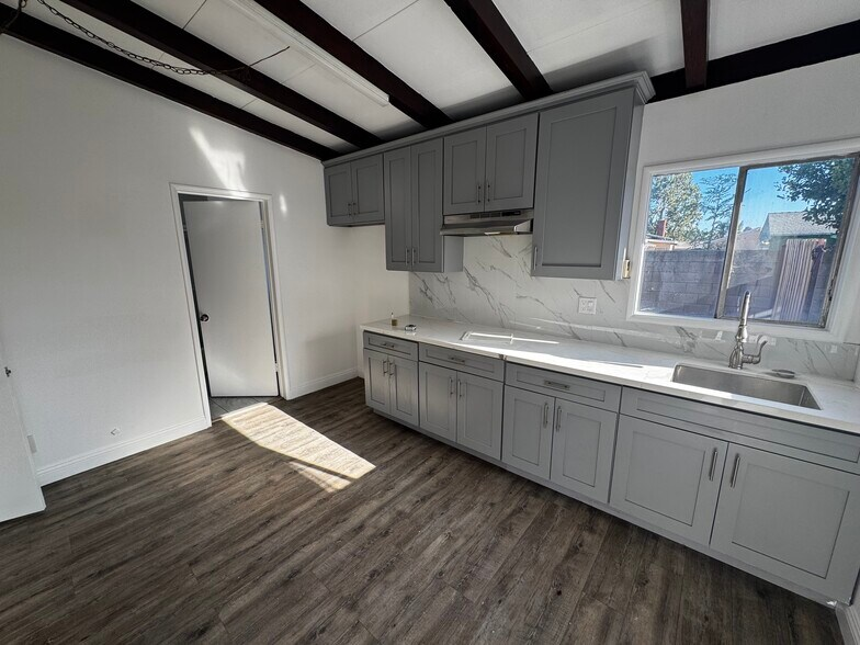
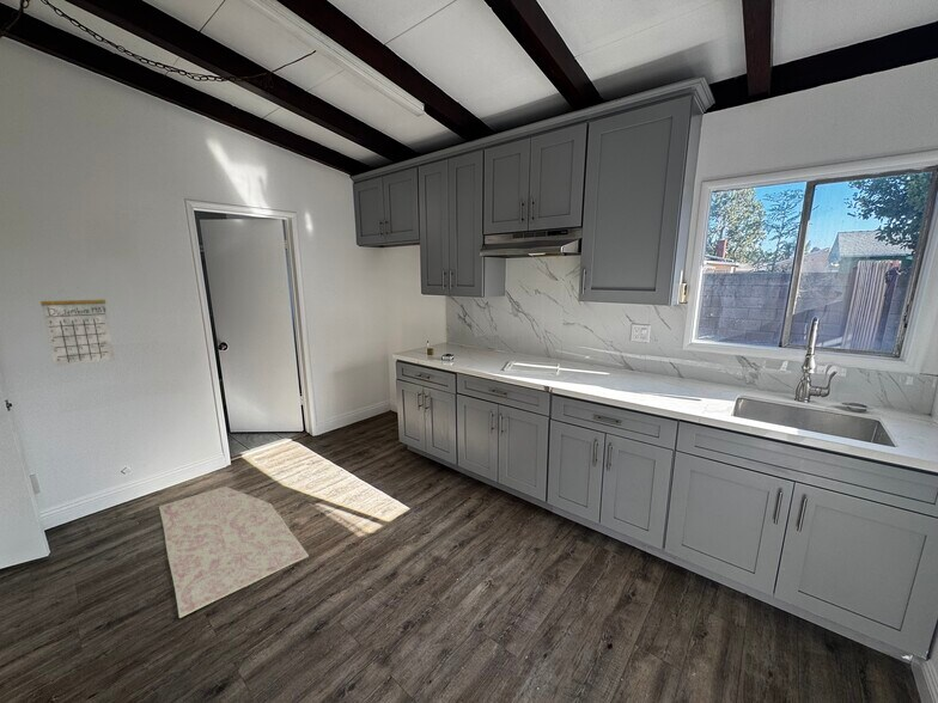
+ rug (226, 528)
+ calendar (78, 324)
